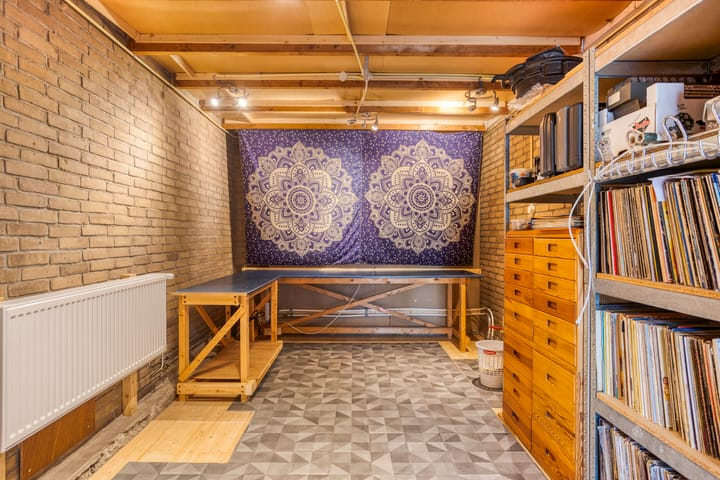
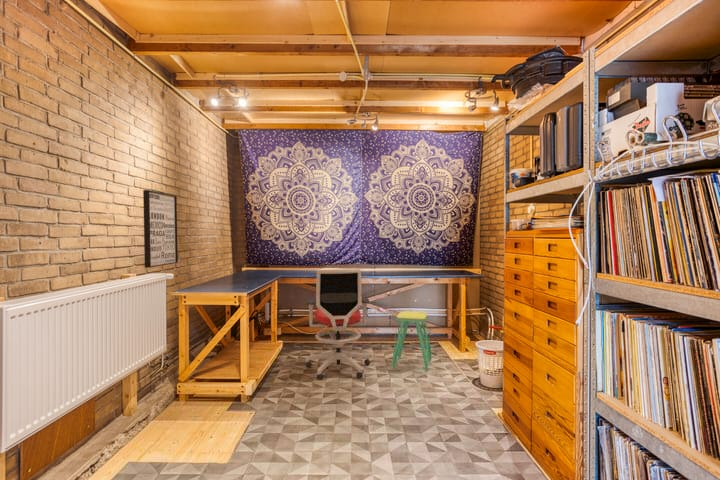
+ stool (418, 337)
+ office chair (337, 317)
+ wall art (161, 229)
